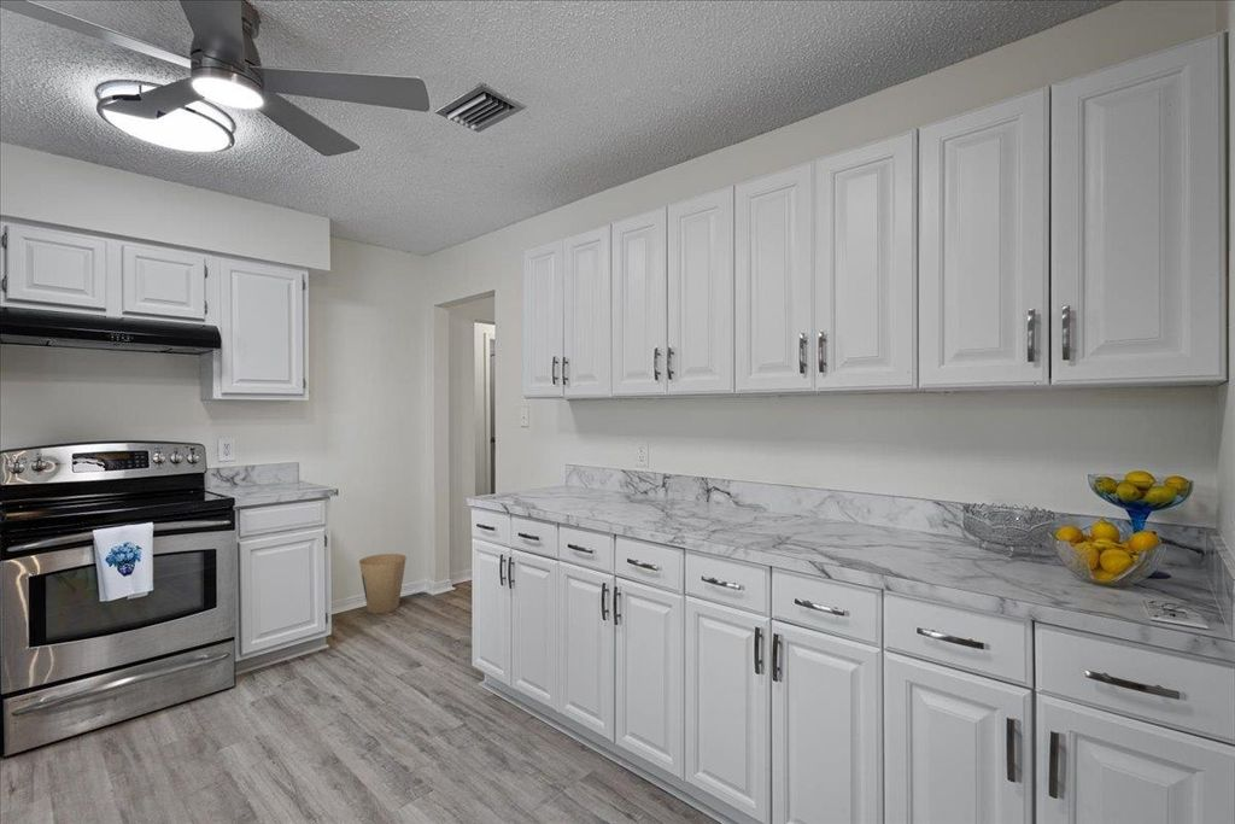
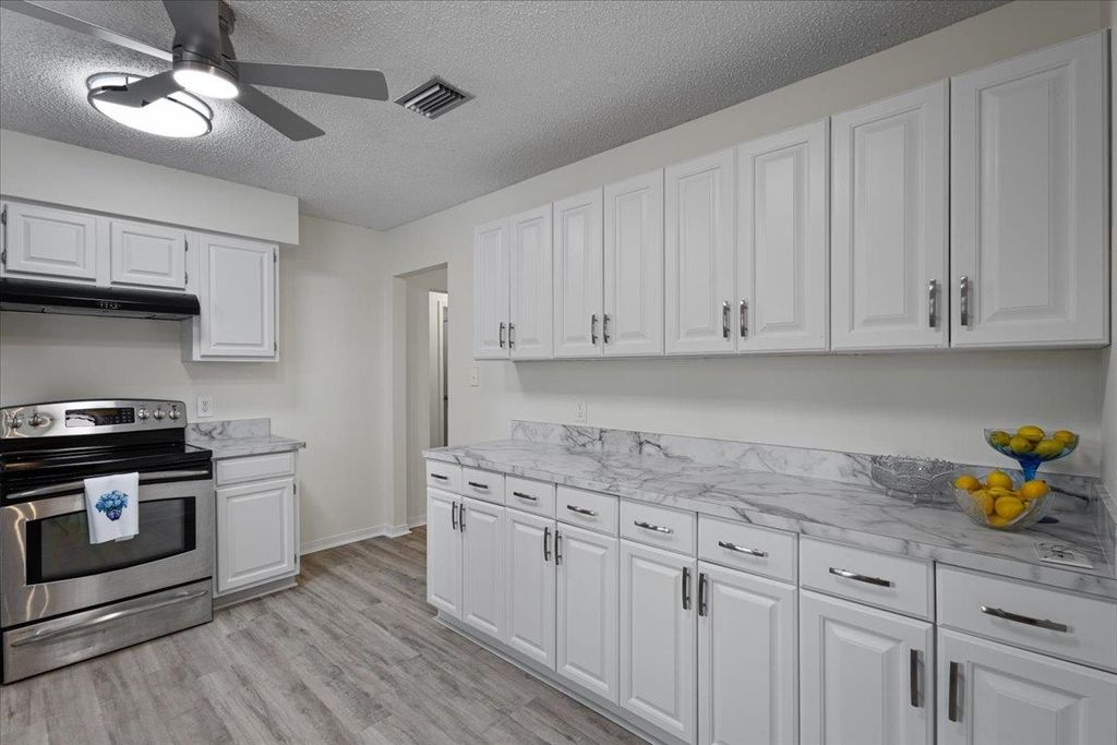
- trash can (382, 584)
